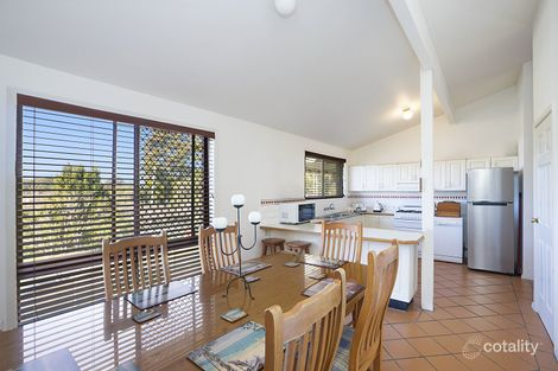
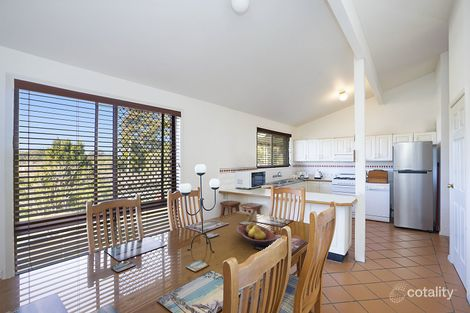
+ fruit bowl (255, 232)
